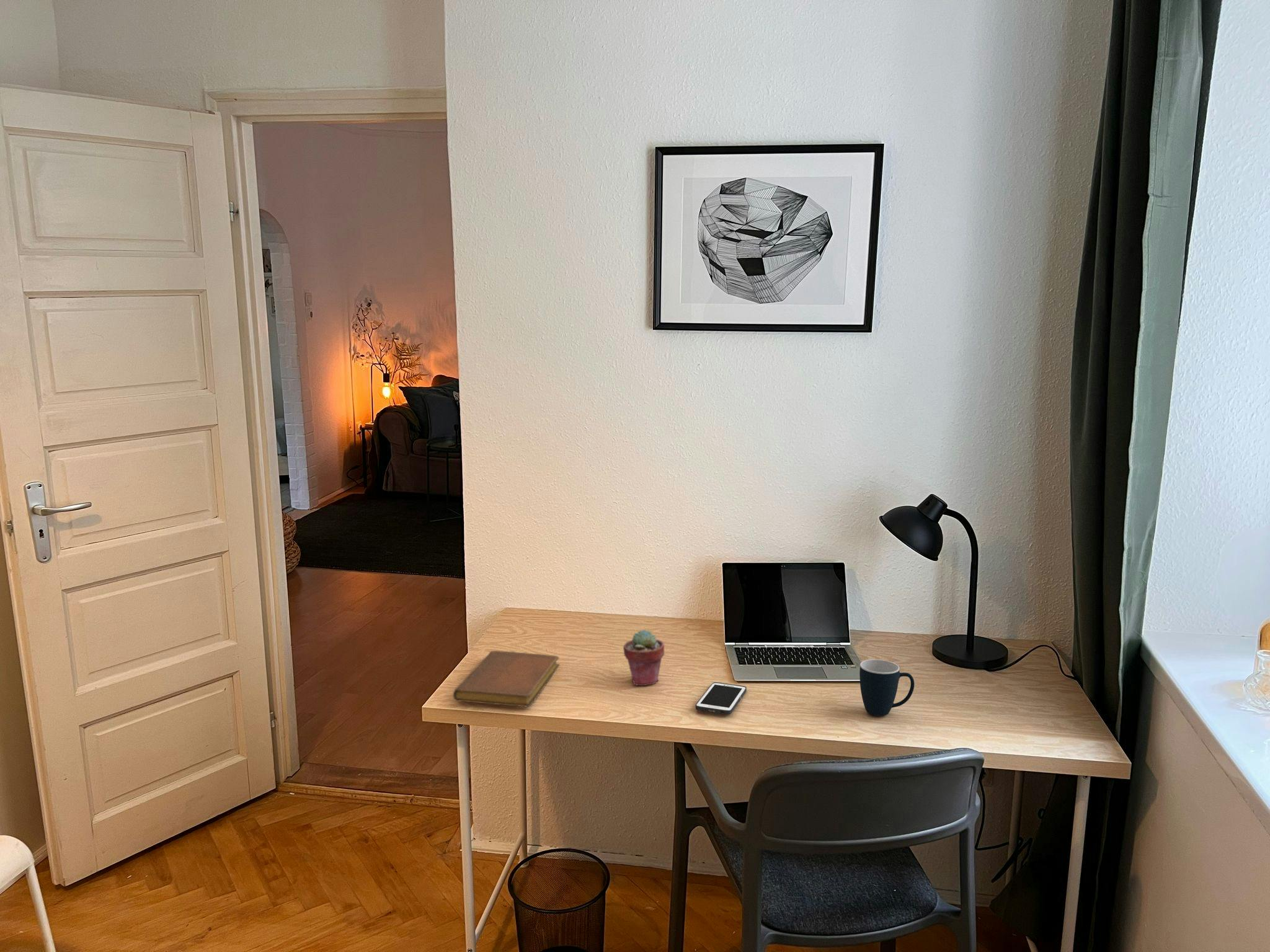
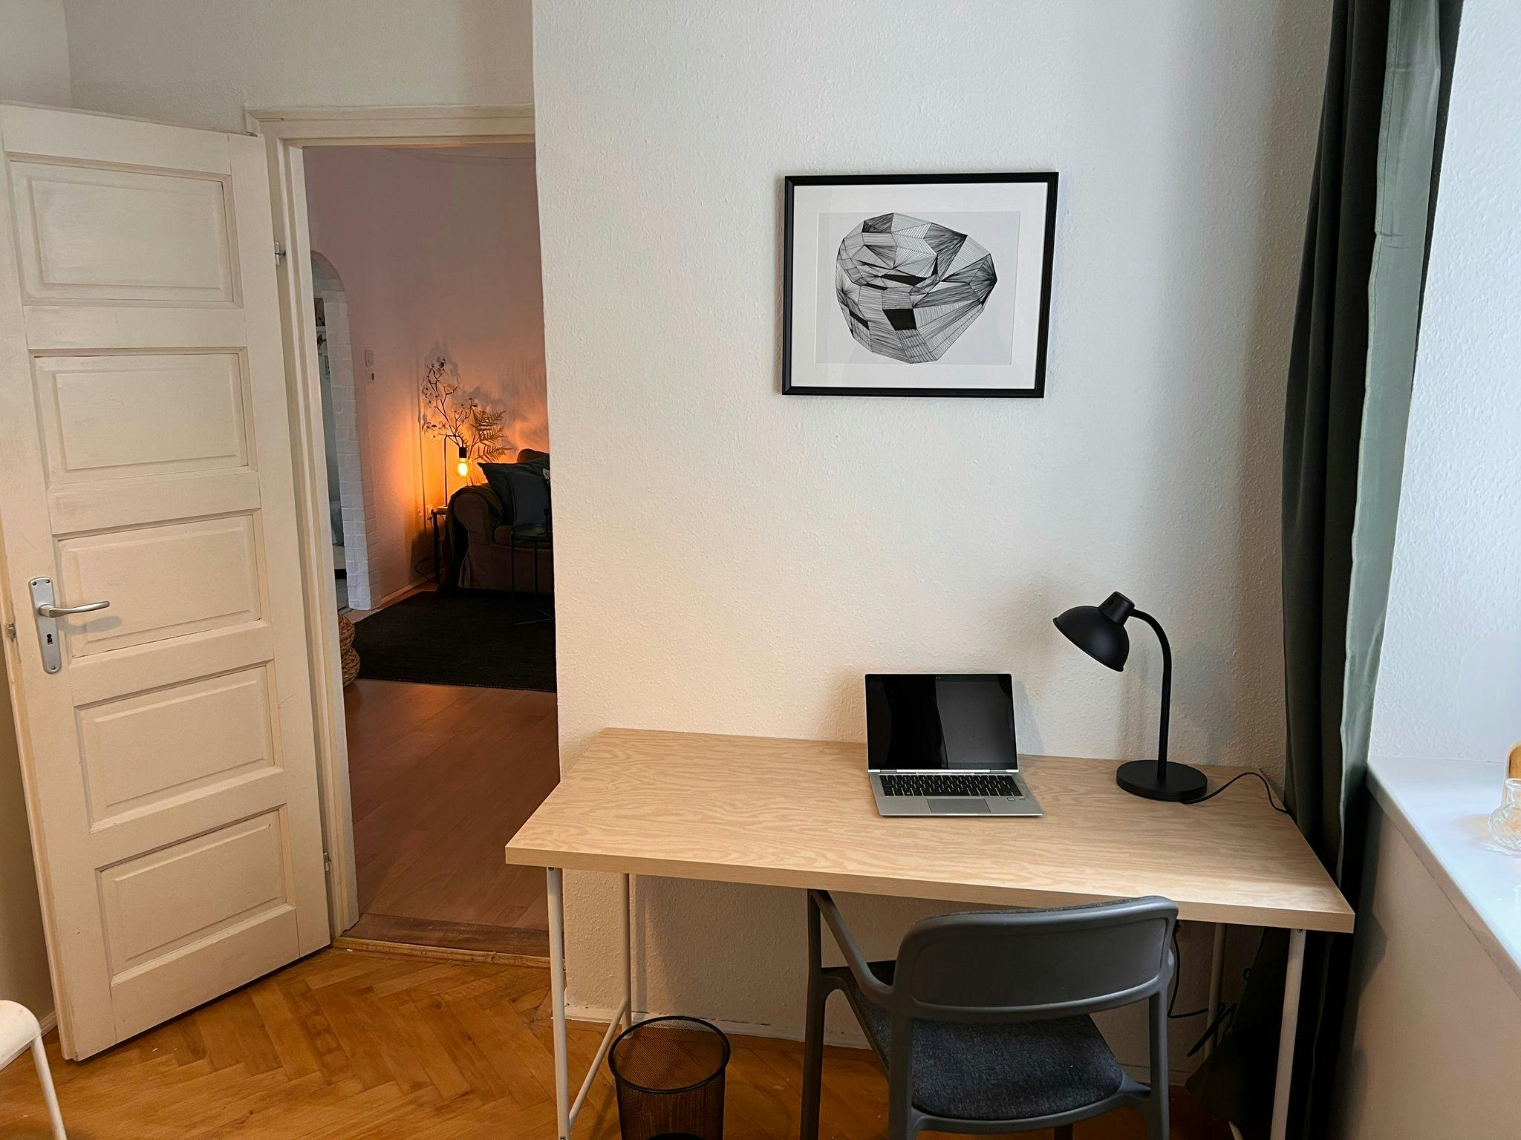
- mug (886, 689)
- cell phone (721, 698)
- potted succulent (644, 655)
- notebook (508, 677)
